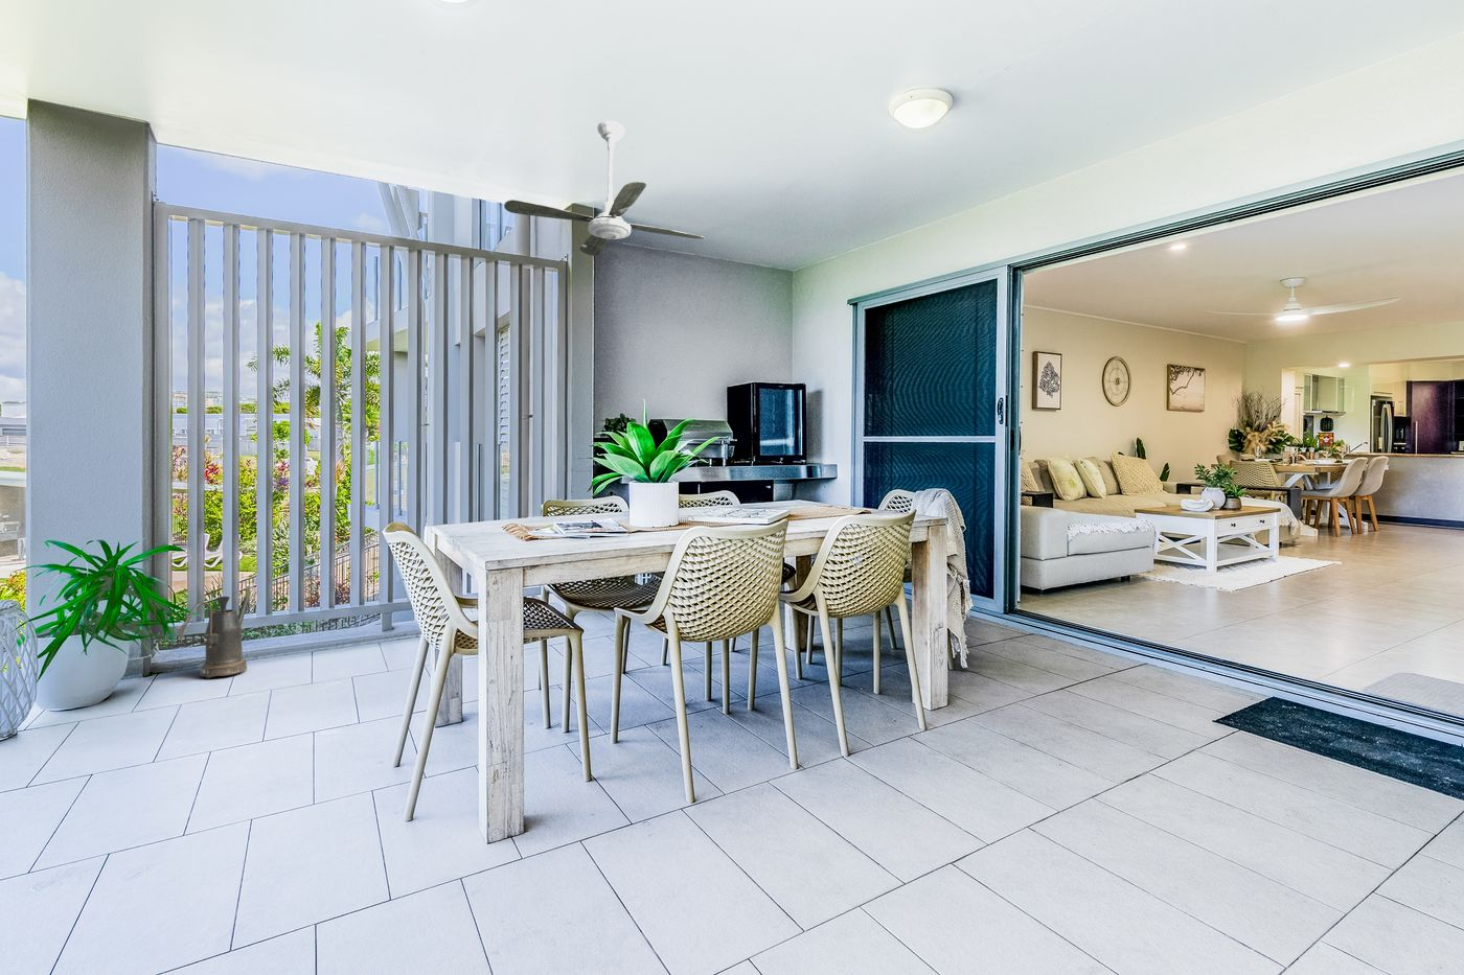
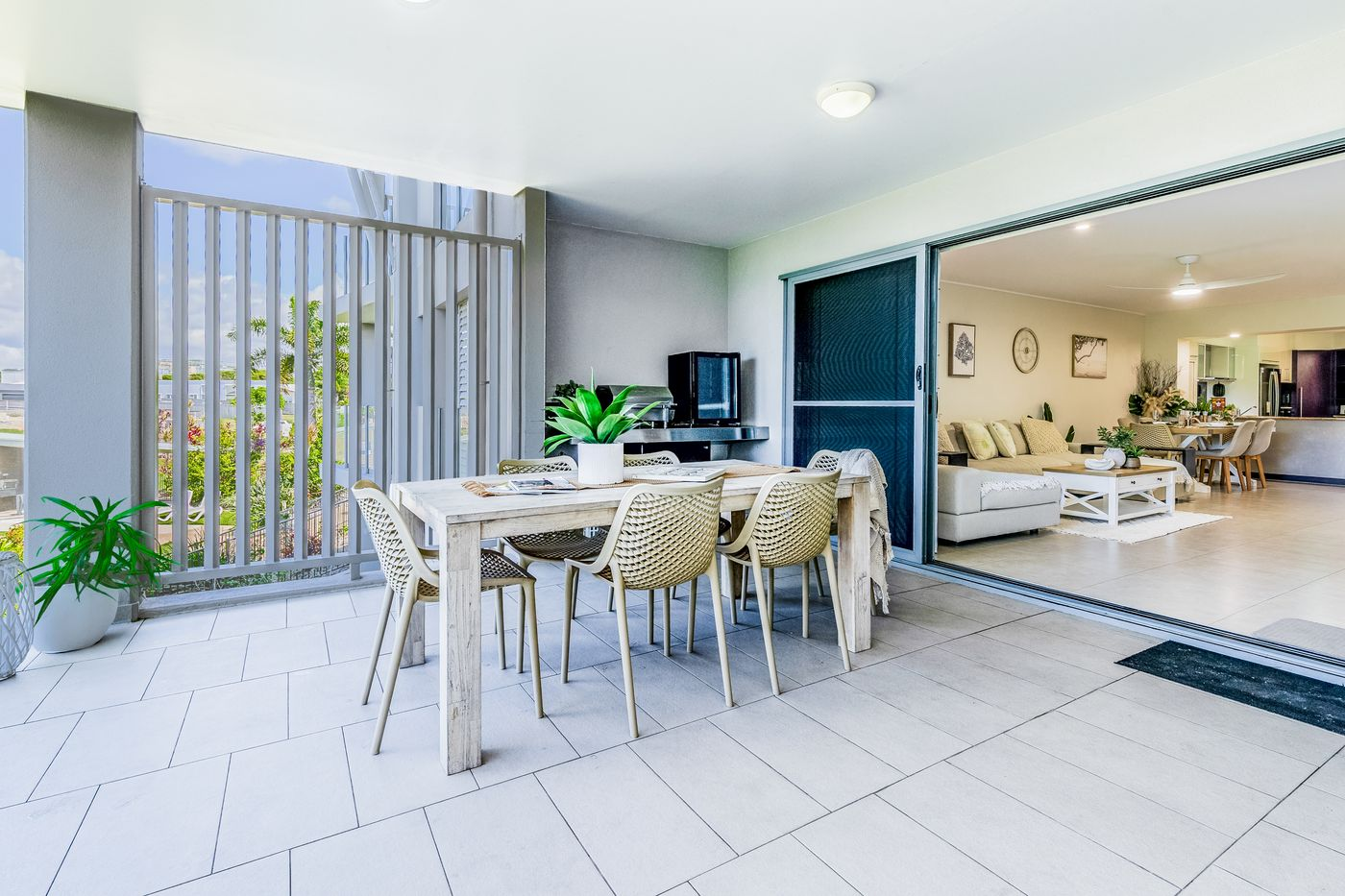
- ceiling fan (608, 178)
- watering can (217, 637)
